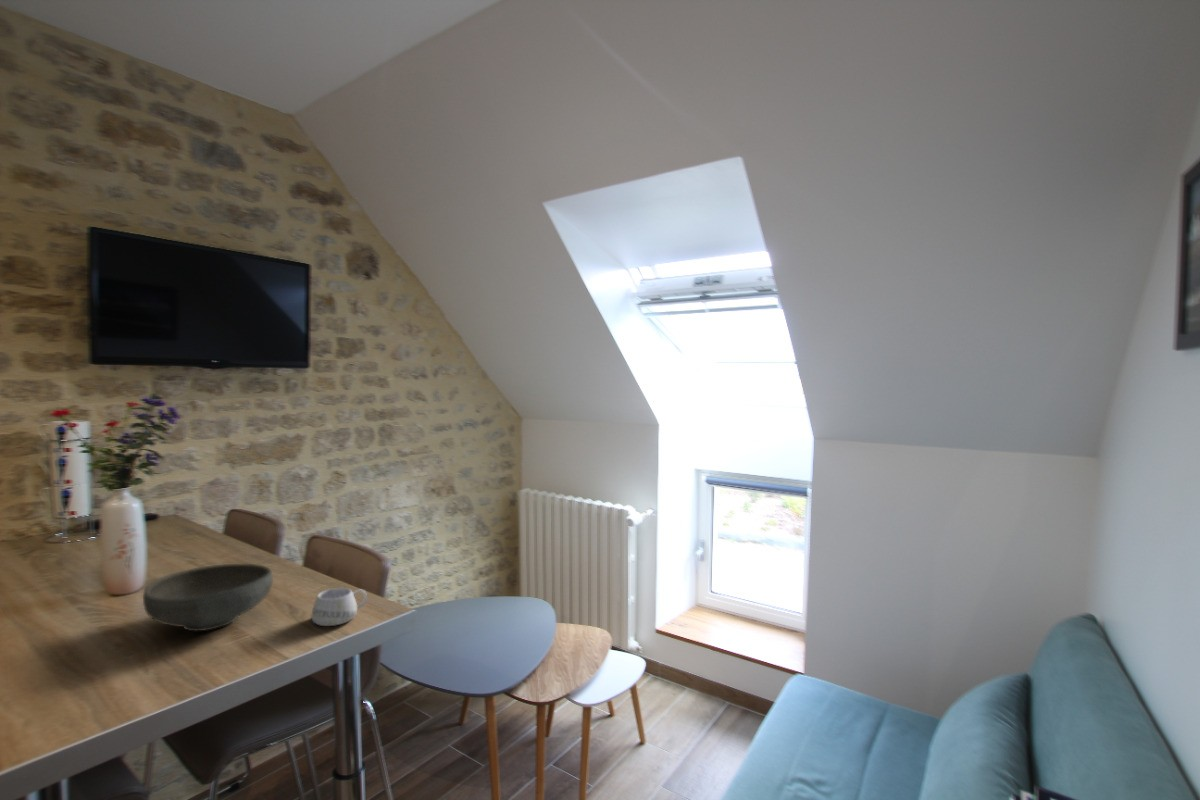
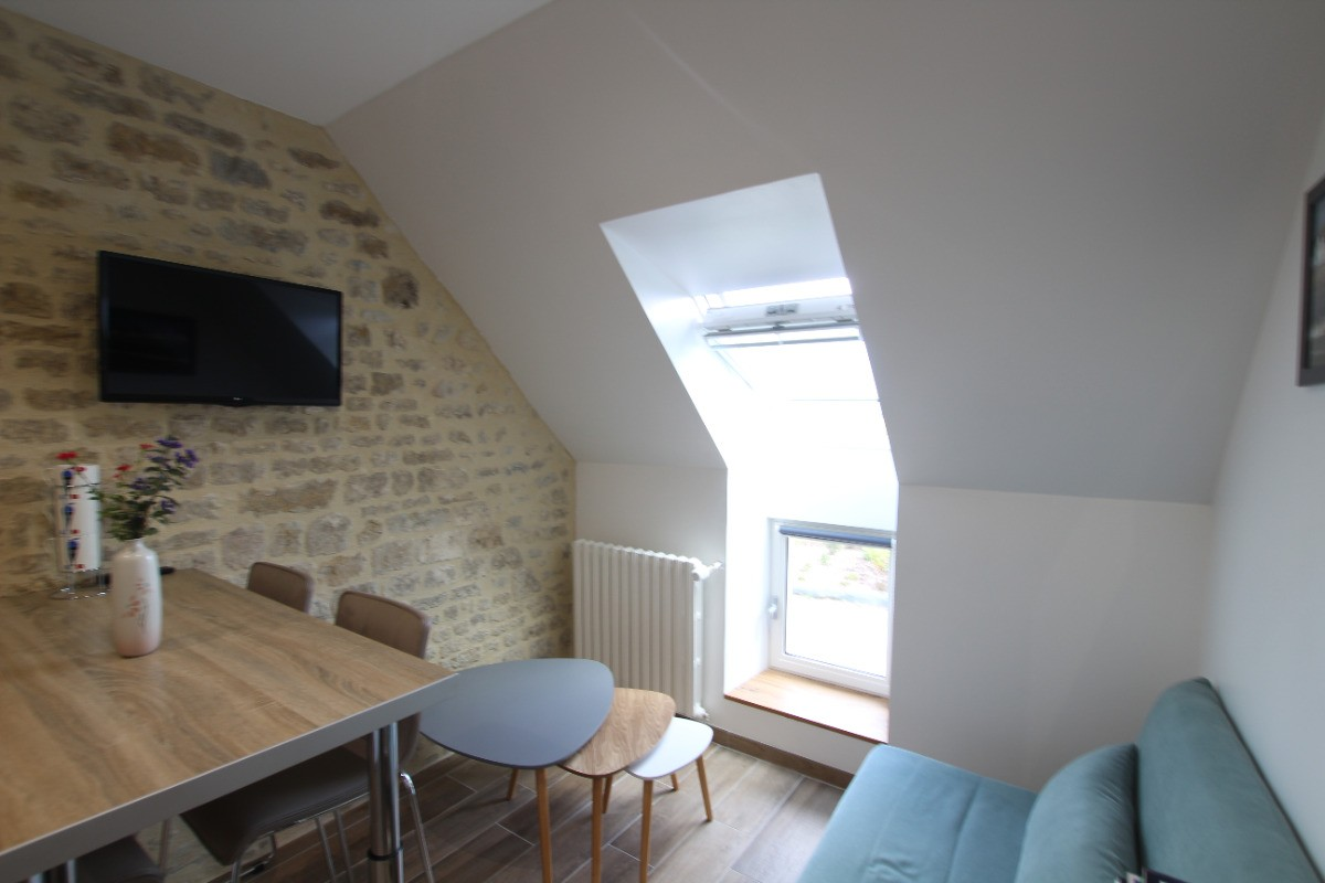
- bowl (211, 599)
- mug (340, 604)
